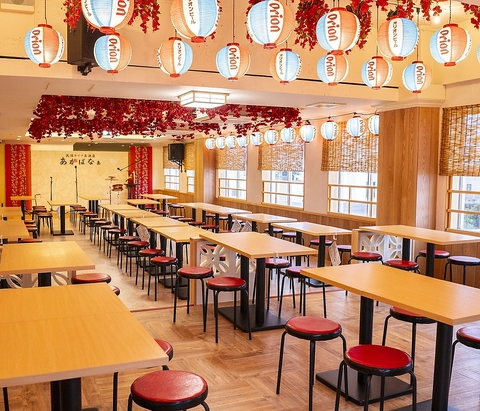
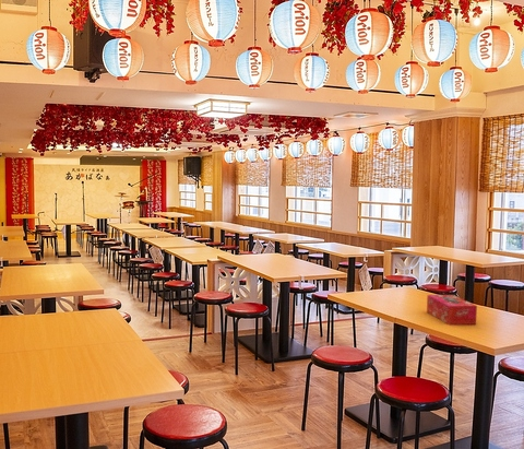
+ tissue box (450, 308)
